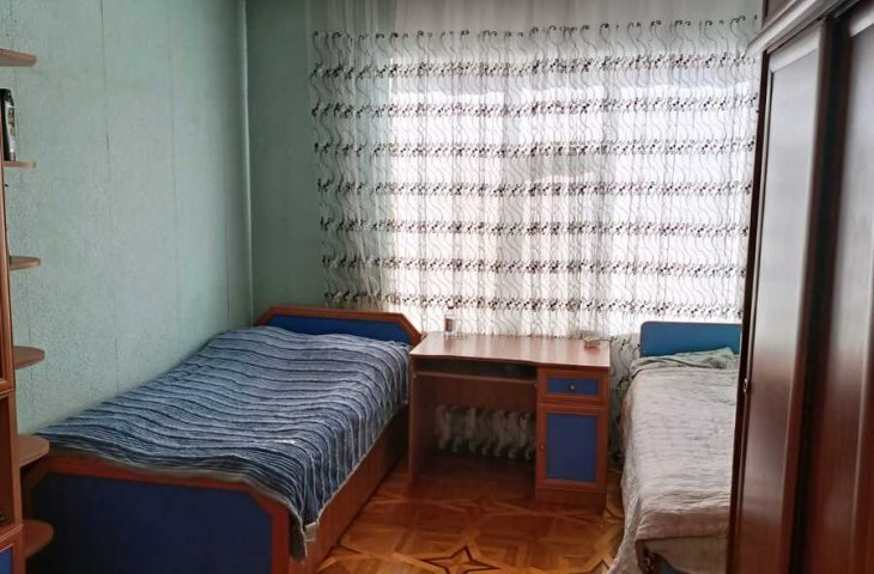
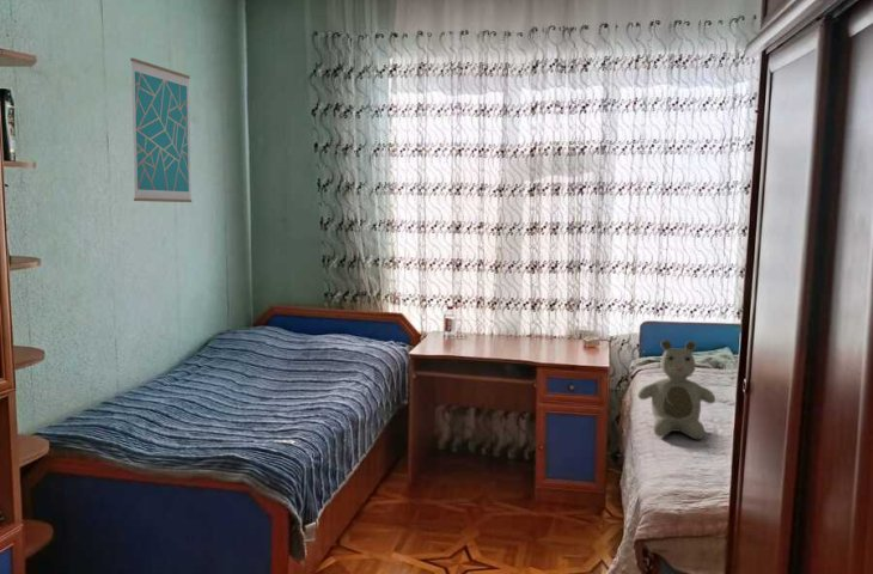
+ teddy bear (678, 387)
+ wall art (163, 135)
